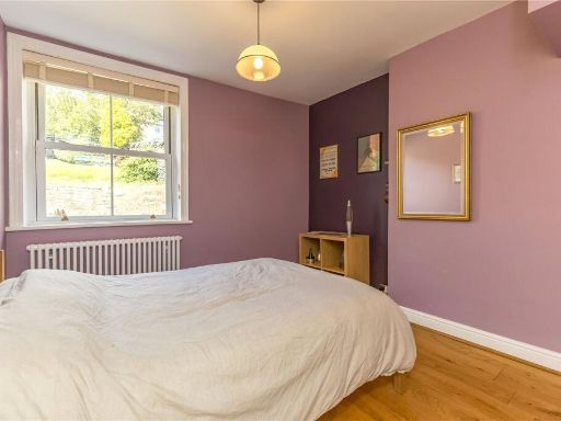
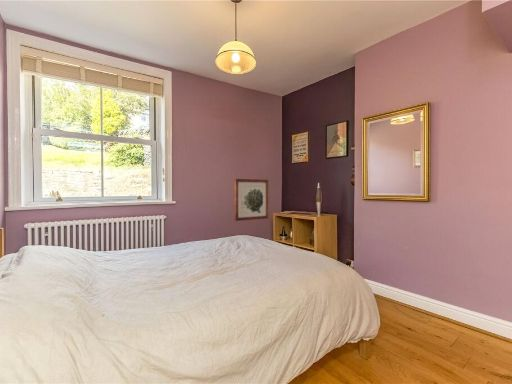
+ wall art (252, 199)
